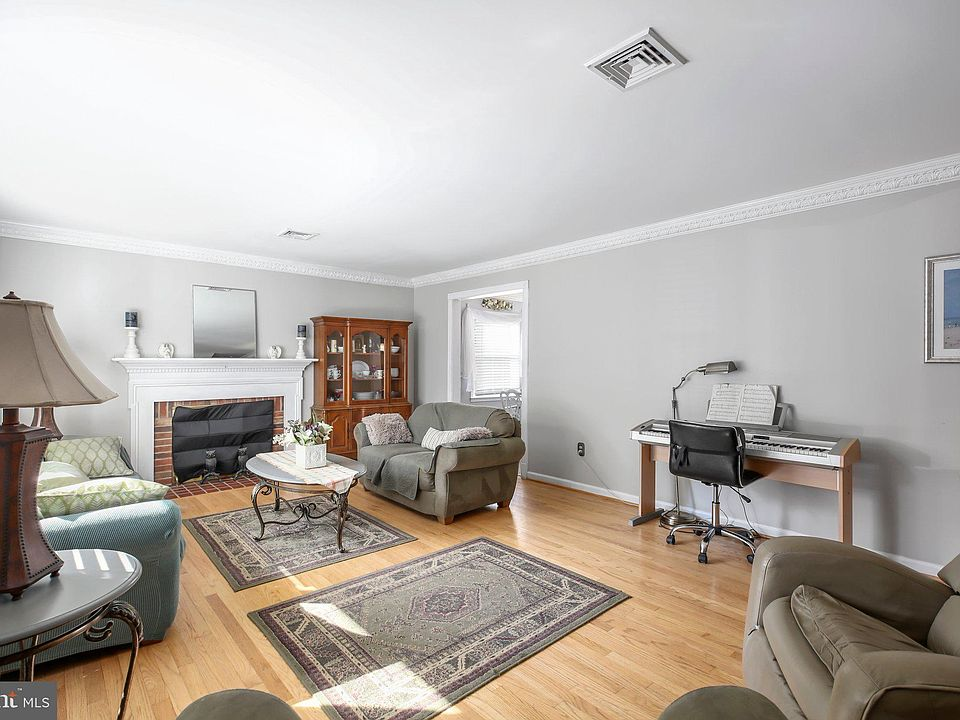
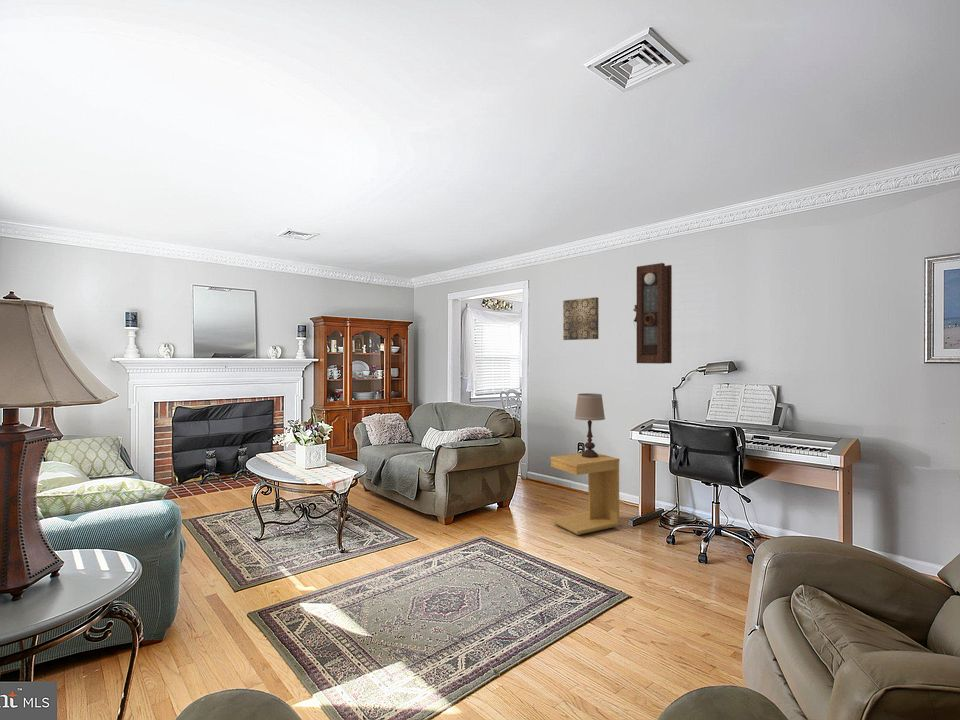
+ table lamp (589, 425)
+ wall art (580, 319)
+ side table (588, 492)
+ pendulum clock (649, 314)
